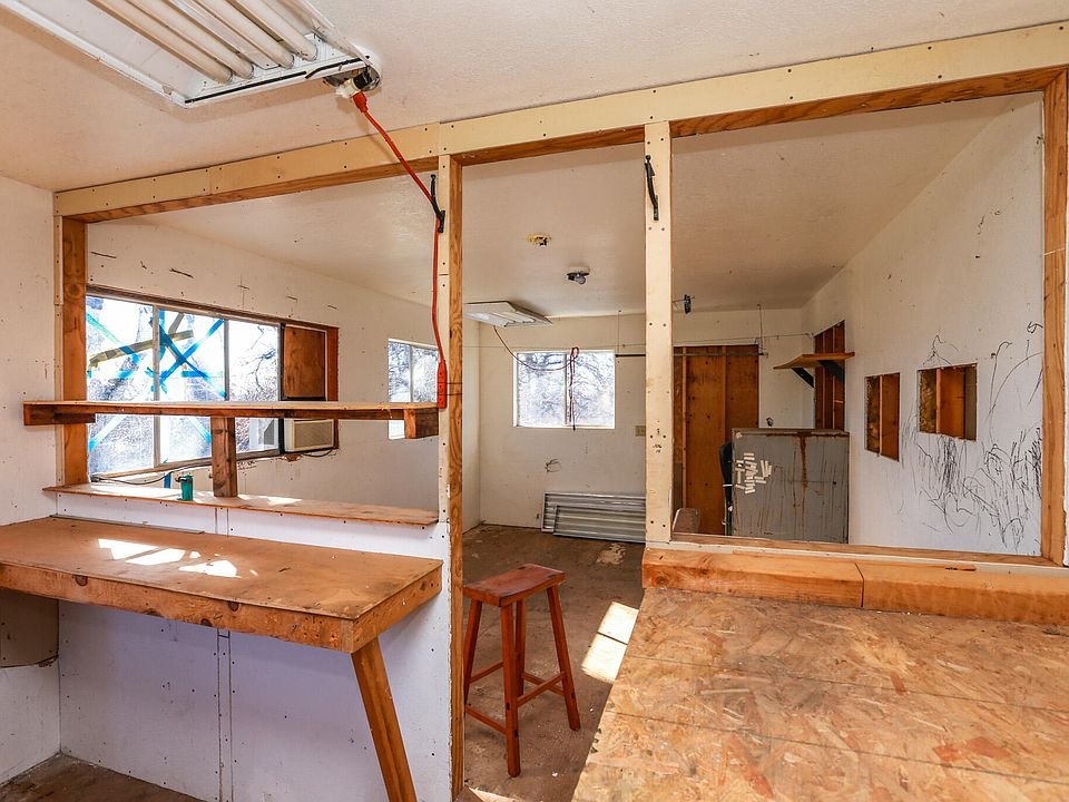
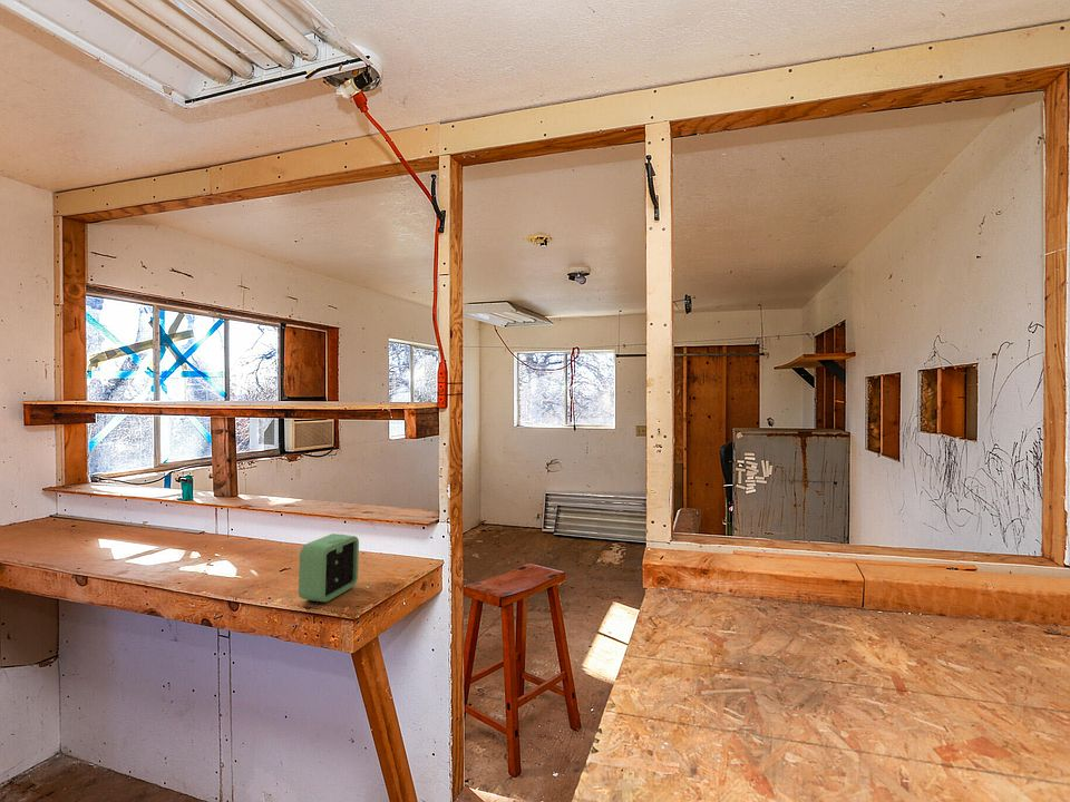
+ alarm clock (330, 566)
